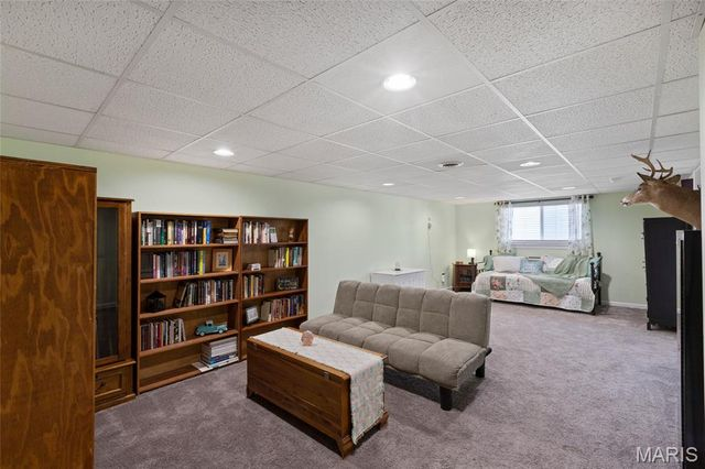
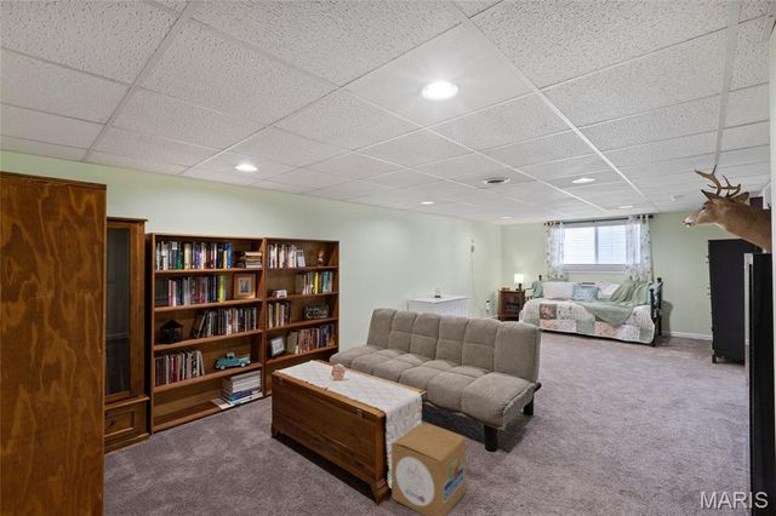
+ cardboard box (429, 466)
